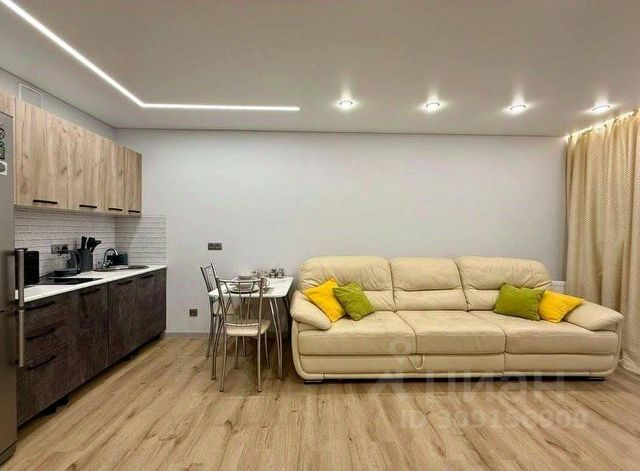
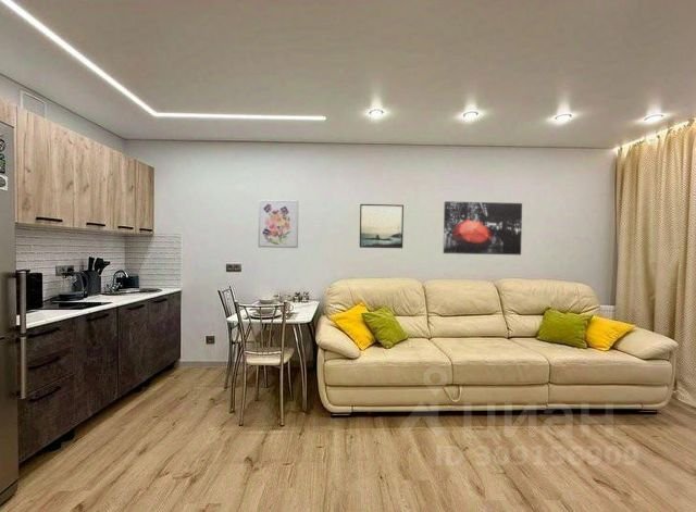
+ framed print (381, 226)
+ wall art (482, 228)
+ wall art (278, 224)
